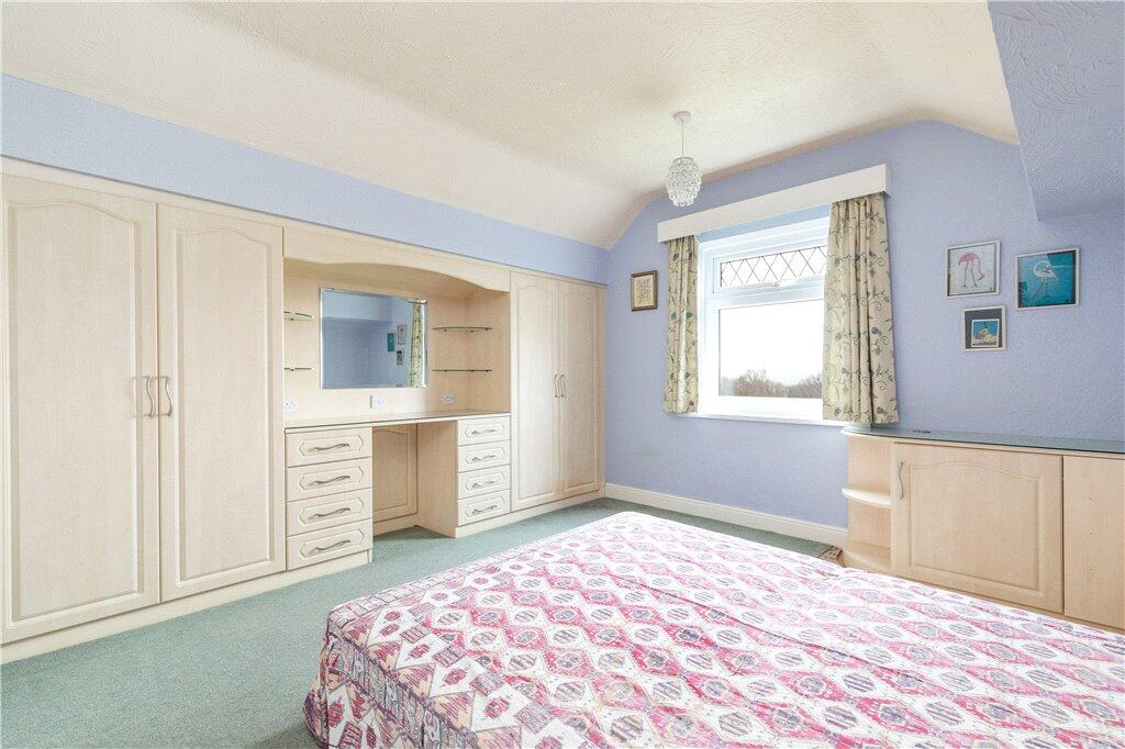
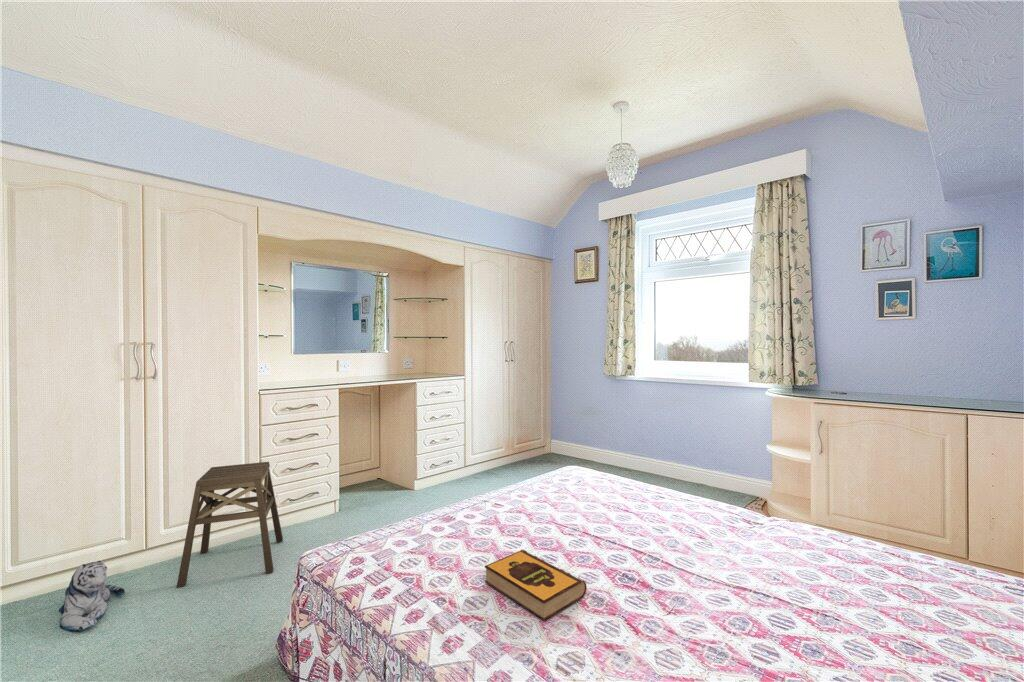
+ stool (234, 516)
+ hardback book (534, 580)
+ plush toy (93, 583)
